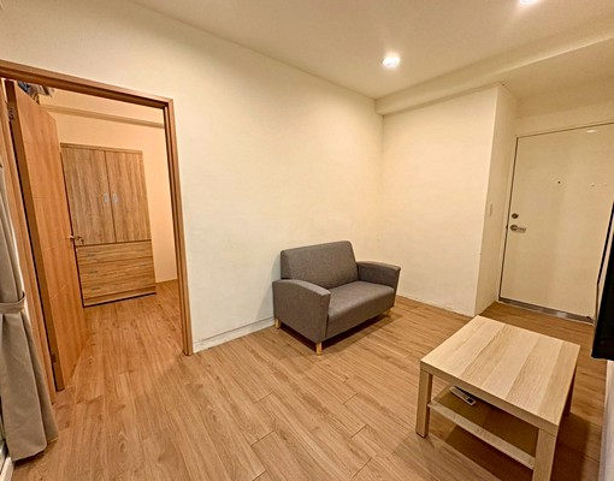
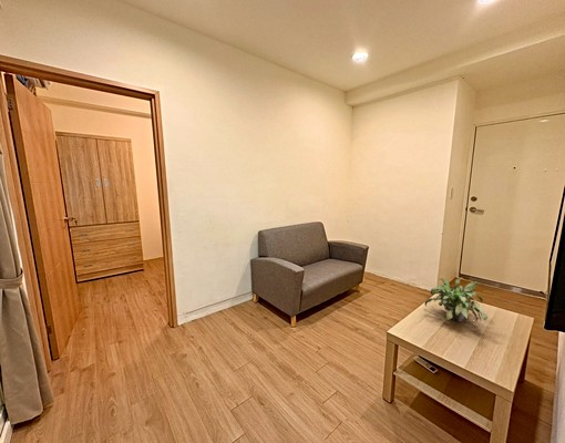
+ potted plant (460, 300)
